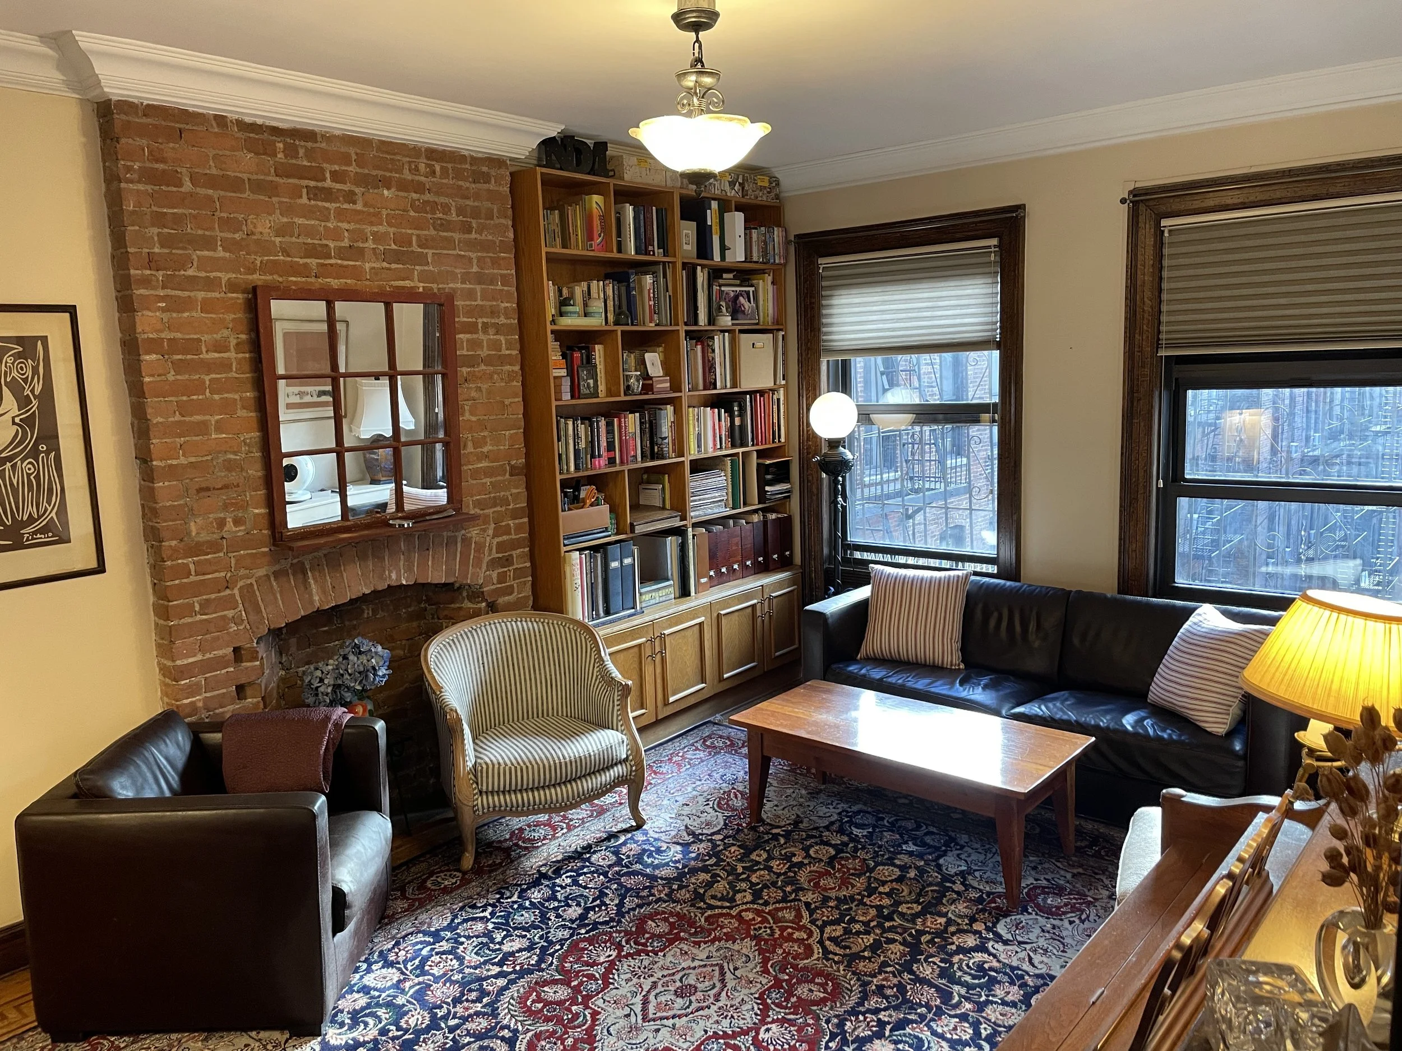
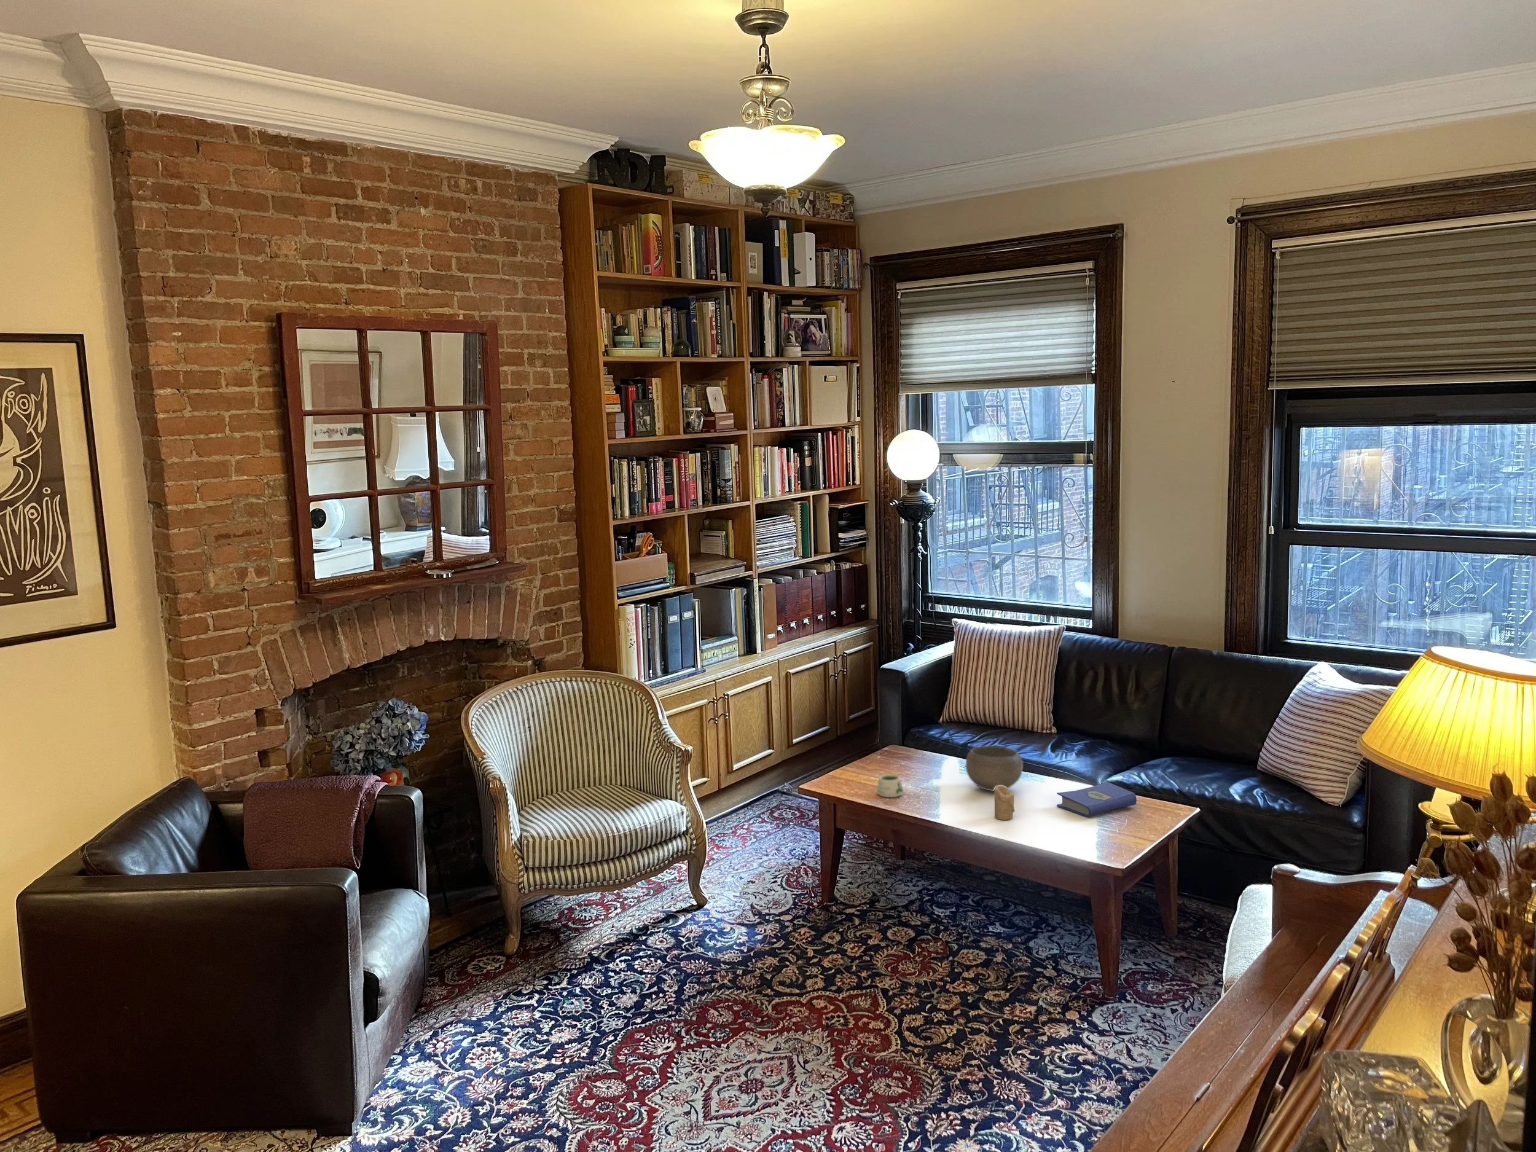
+ candle (1005, 802)
+ hardcover book (1097, 800)
+ bowl (994, 770)
+ mug (888, 784)
